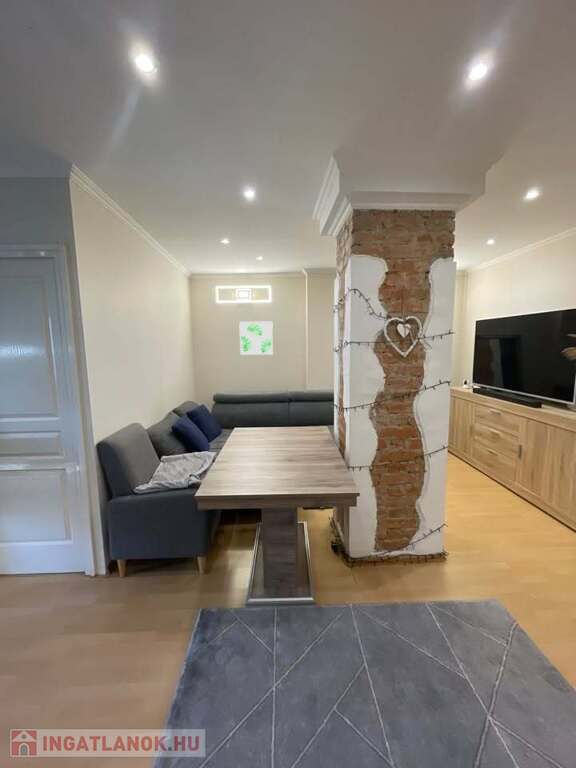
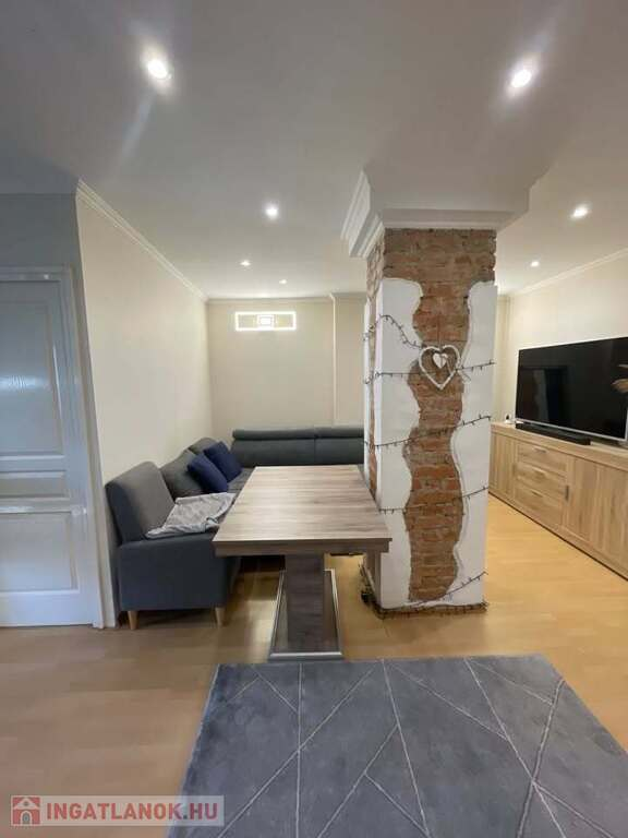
- wall art (256, 338)
